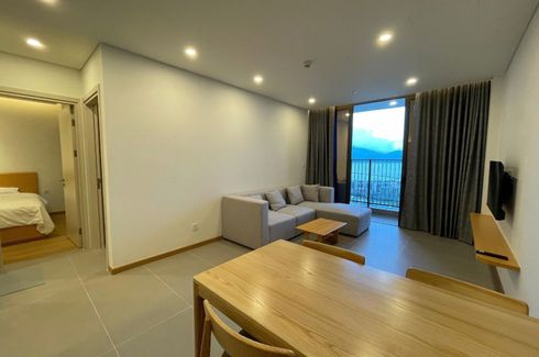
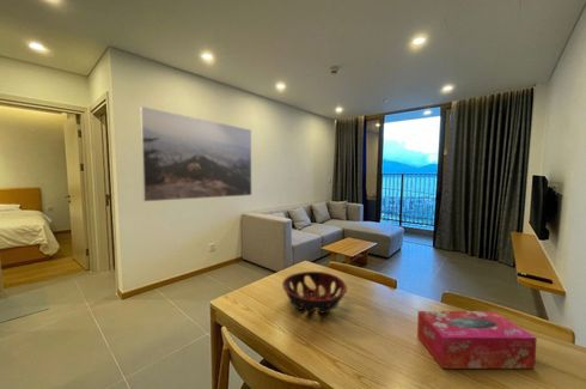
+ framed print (206, 159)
+ tissue box (471, 336)
+ decorative bowl (313, 293)
